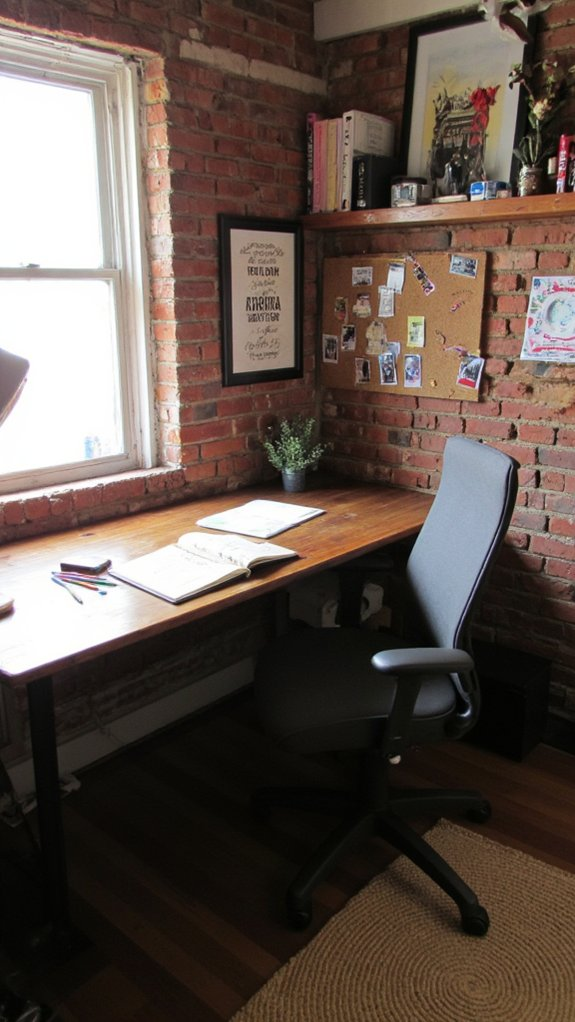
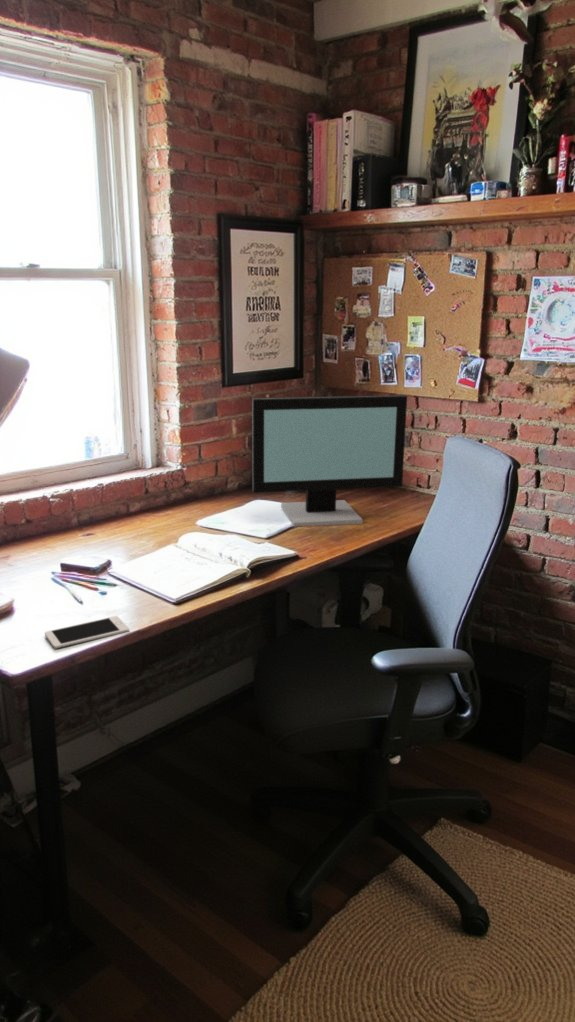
+ computer monitor (321, 455)
+ cell phone (87, 631)
